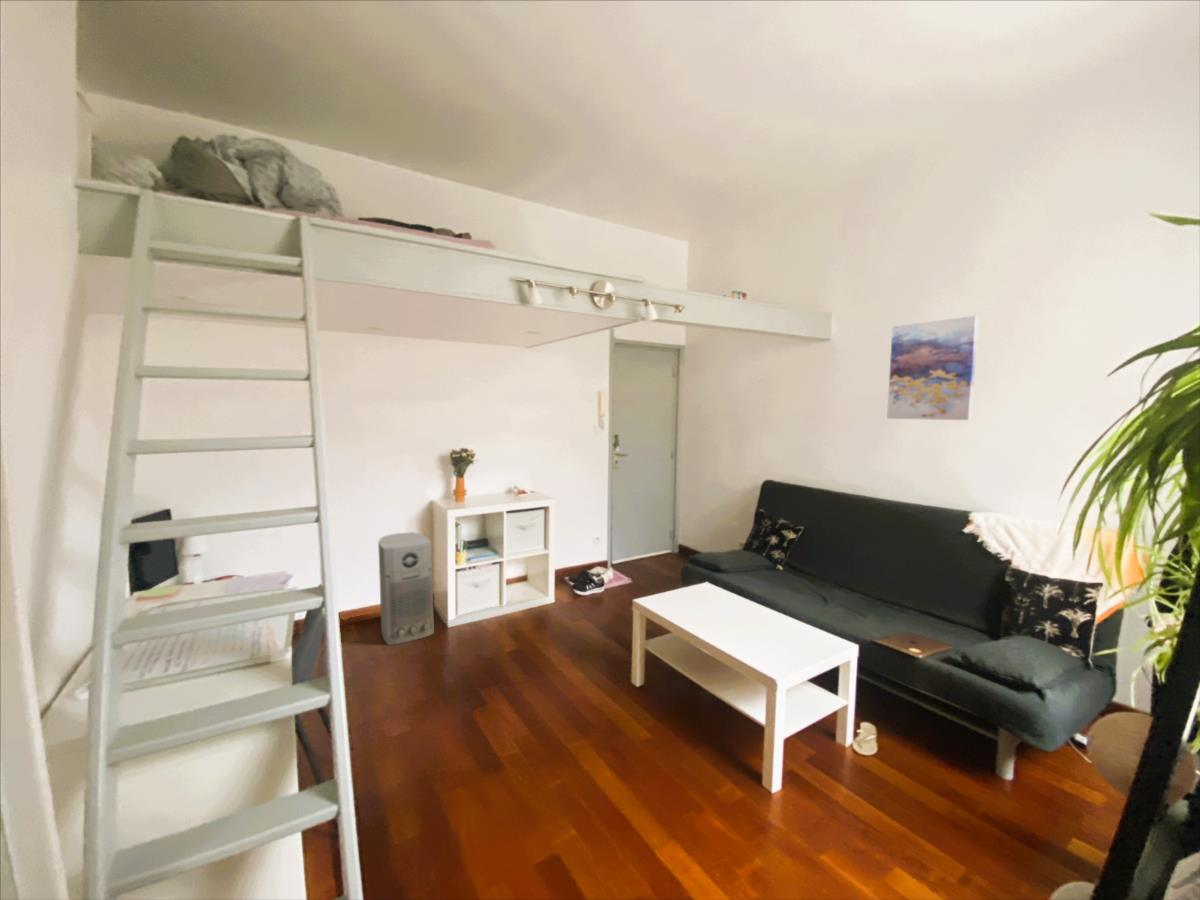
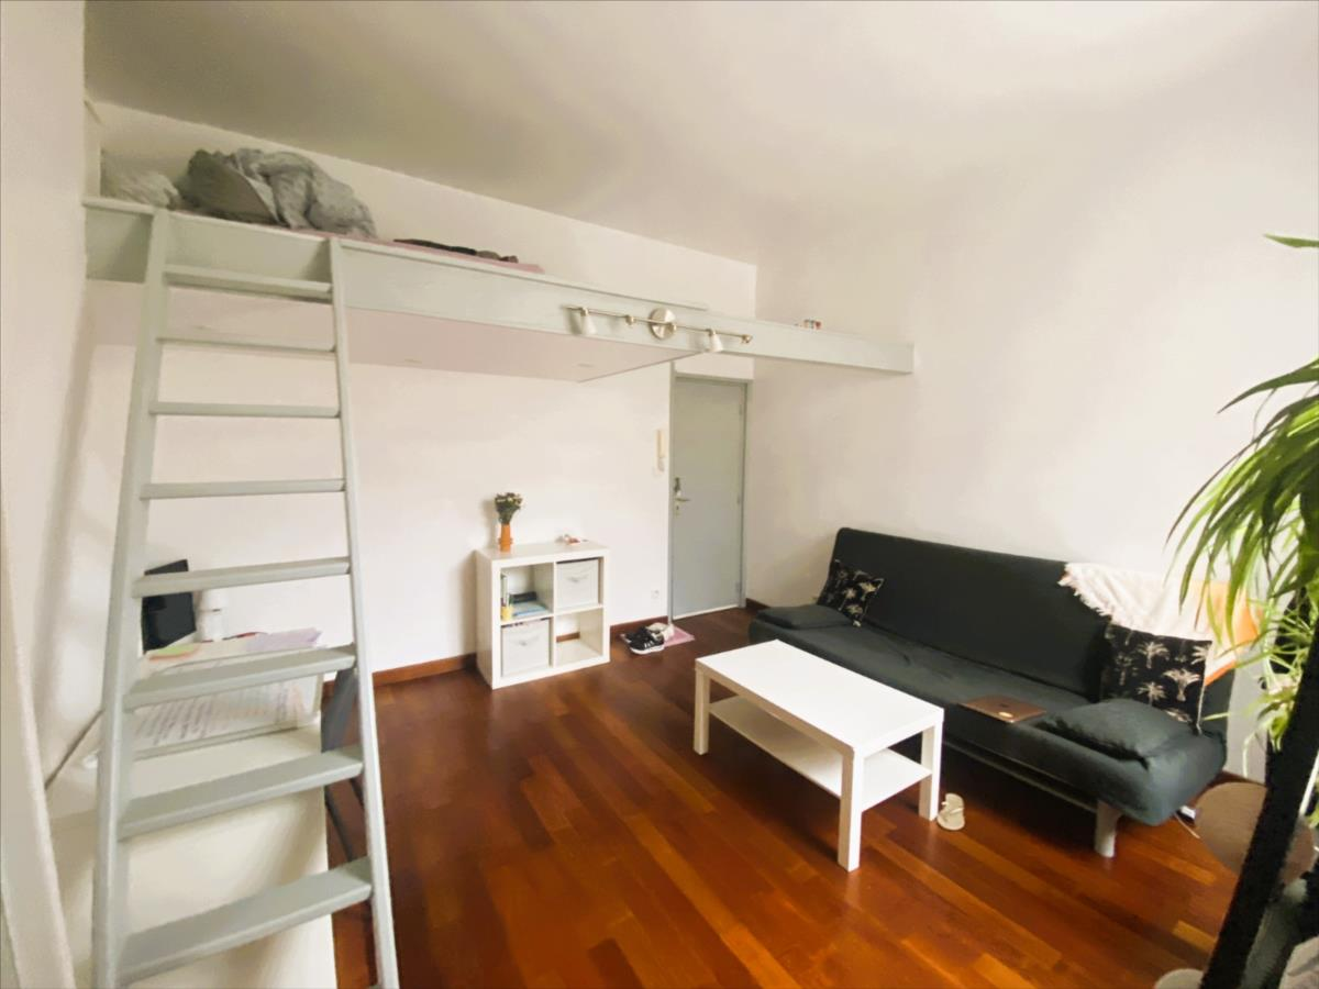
- wall art (929, 370)
- air purifier (404, 584)
